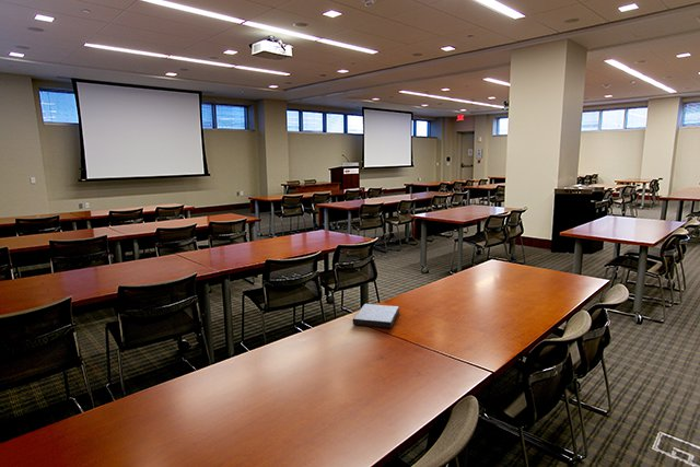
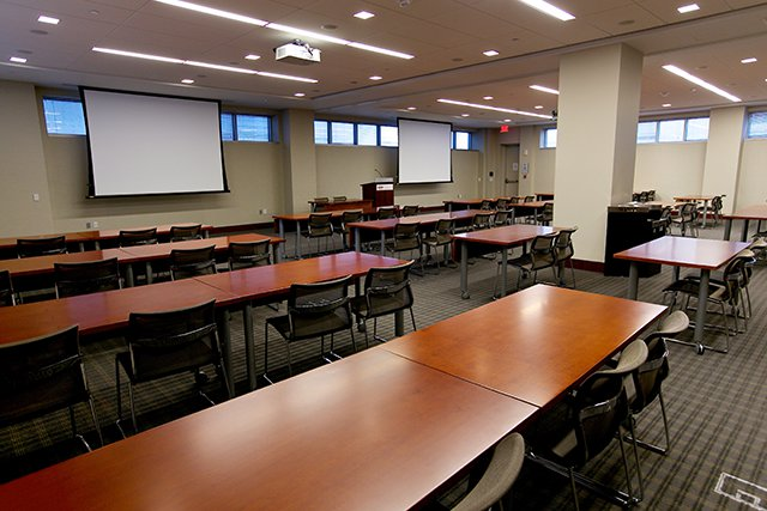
- book (376, 315)
